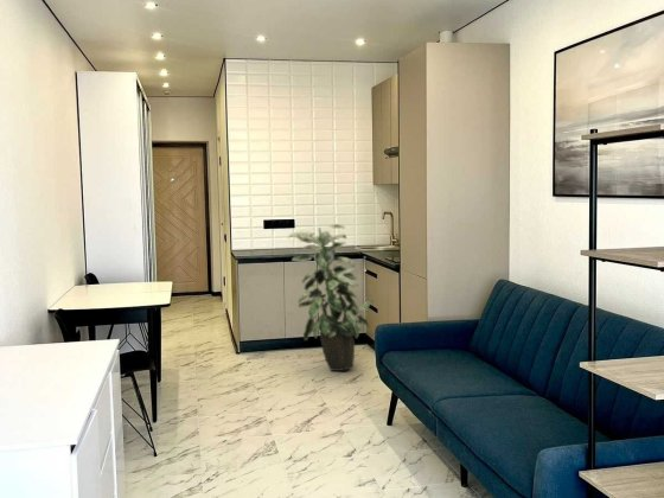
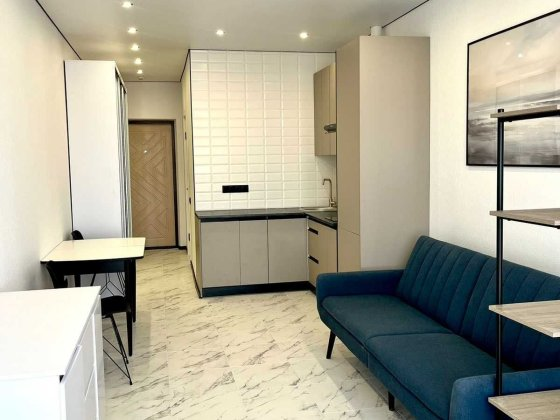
- indoor plant (331, 298)
